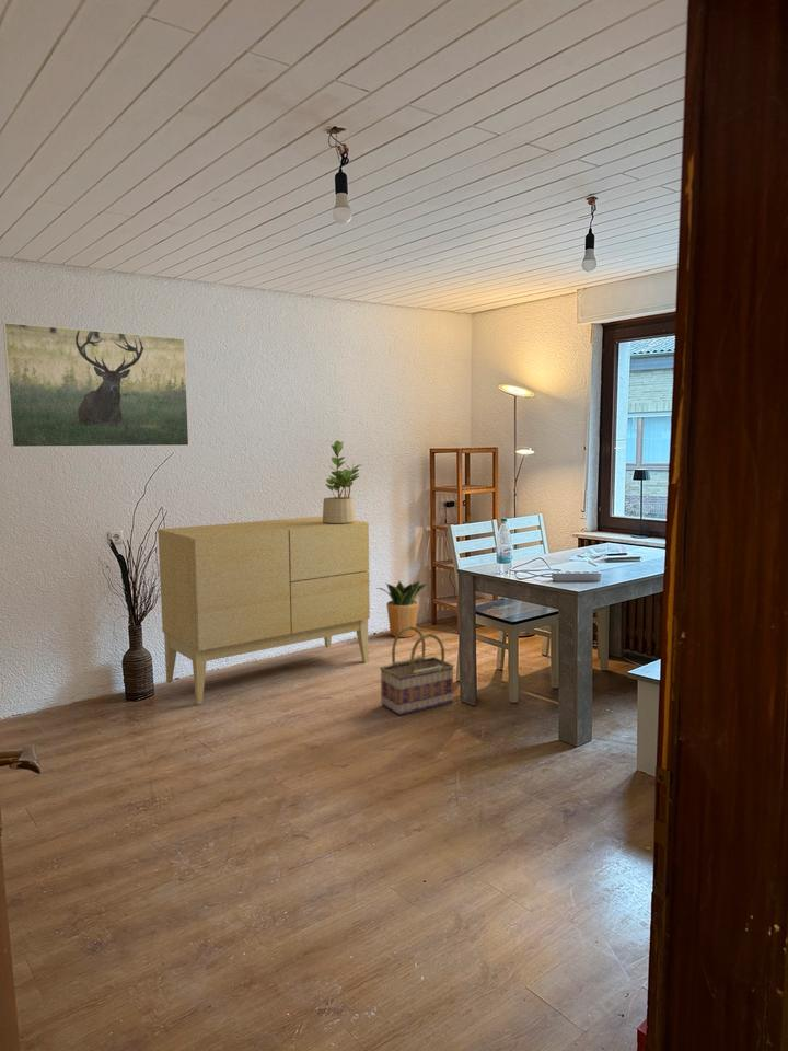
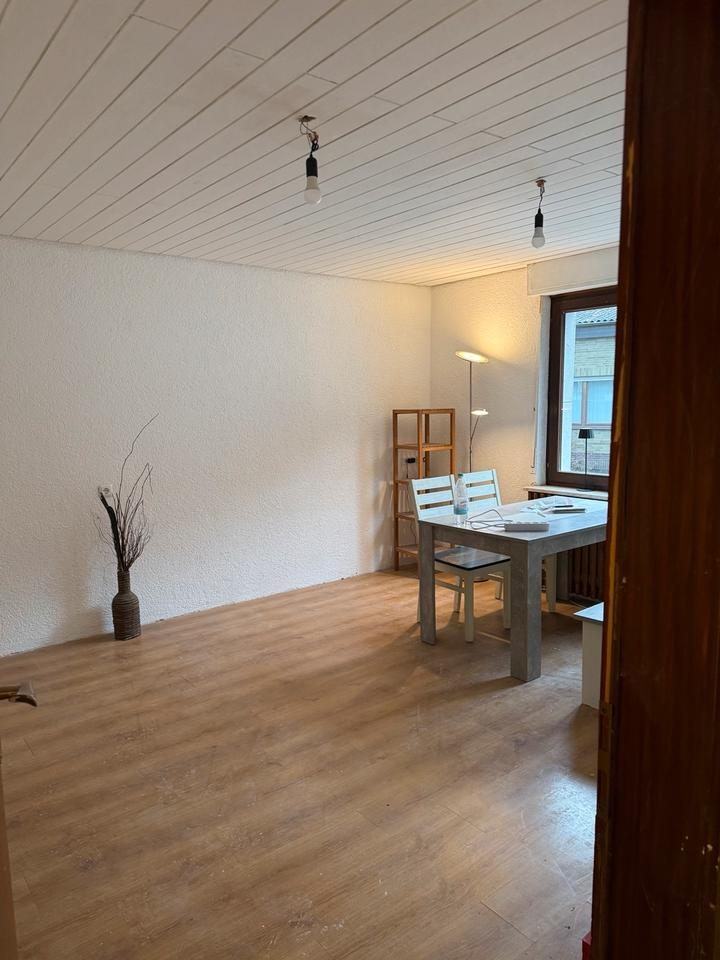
- basket (417, 667)
- potted plant (341, 481)
- sideboard (269, 599)
- potted plant (405, 608)
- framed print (103, 389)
